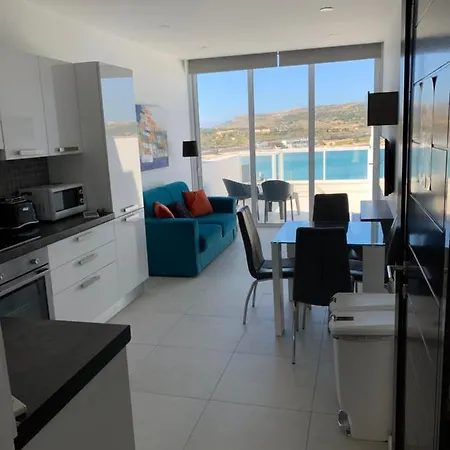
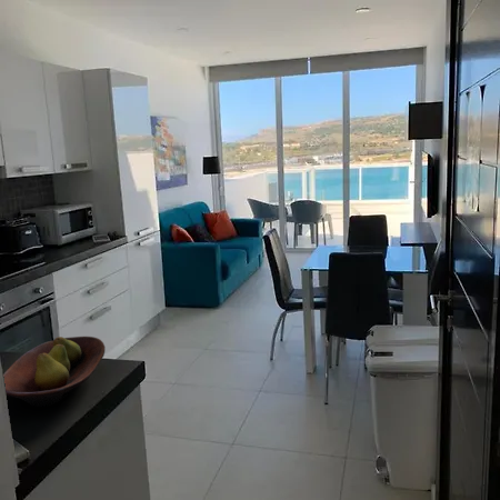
+ fruit bowl (56, 363)
